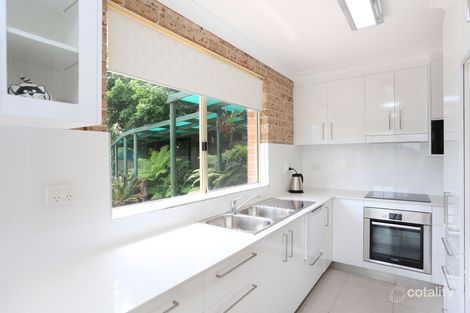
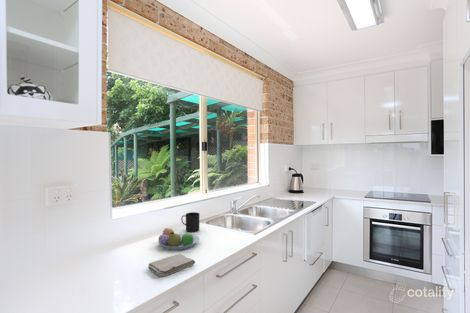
+ mug (190, 222)
+ washcloth (171, 263)
+ fruit bowl (179, 236)
